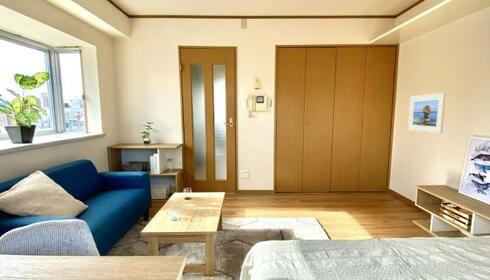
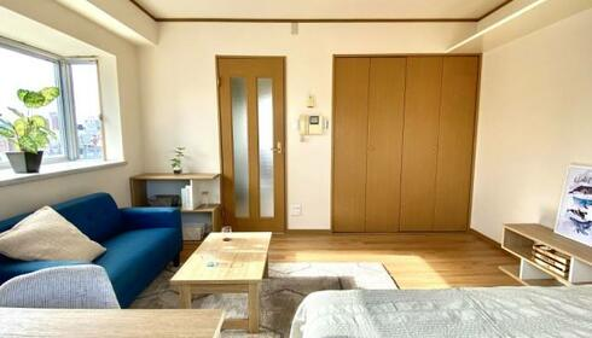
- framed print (425, 113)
